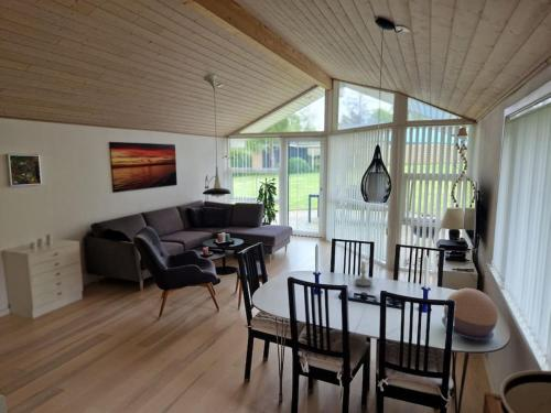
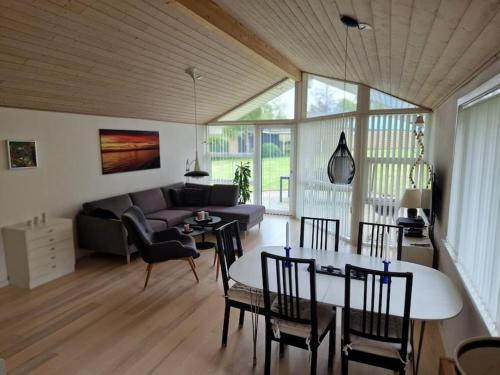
- candle (363, 272)
- decorative bowl (468, 312)
